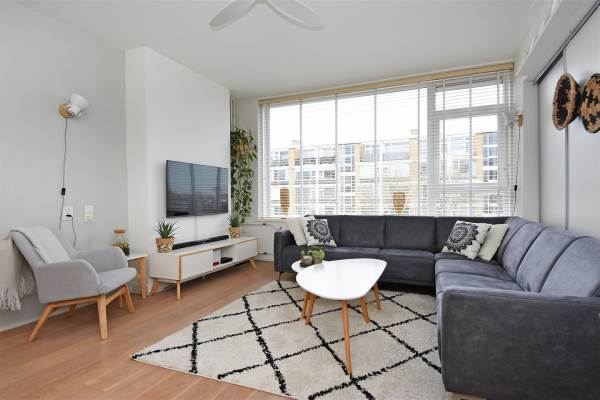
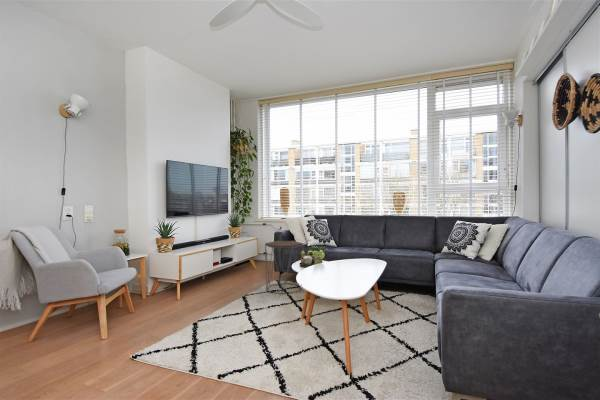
+ side table (282, 266)
